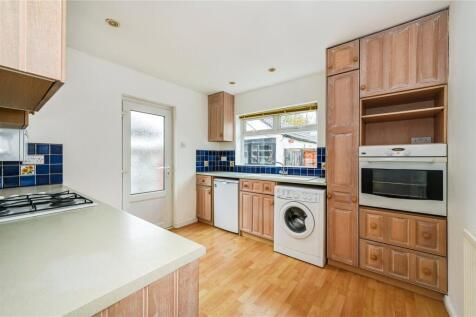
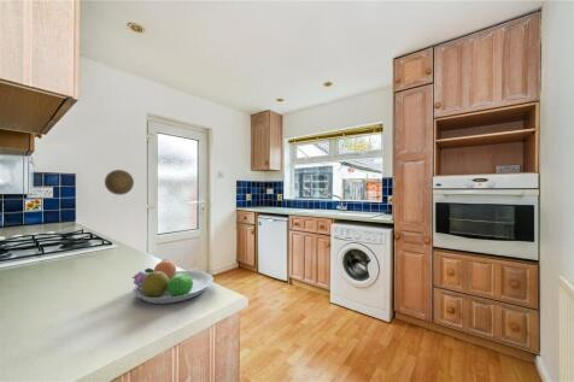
+ fruit bowl (174, 276)
+ decorative plate (119, 182)
